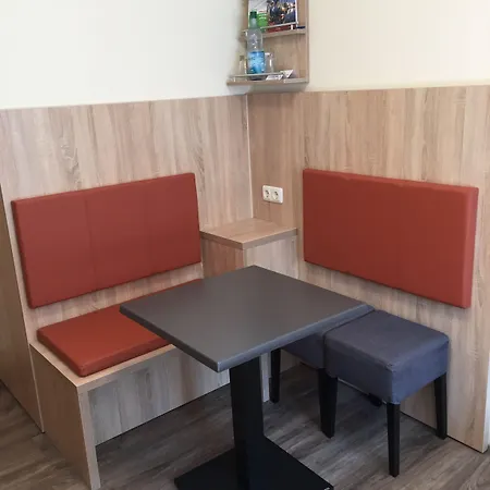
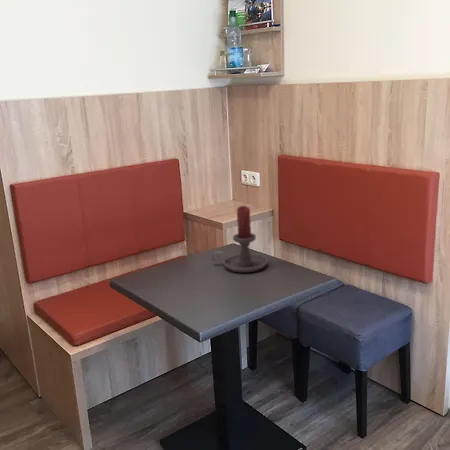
+ candle holder (238, 236)
